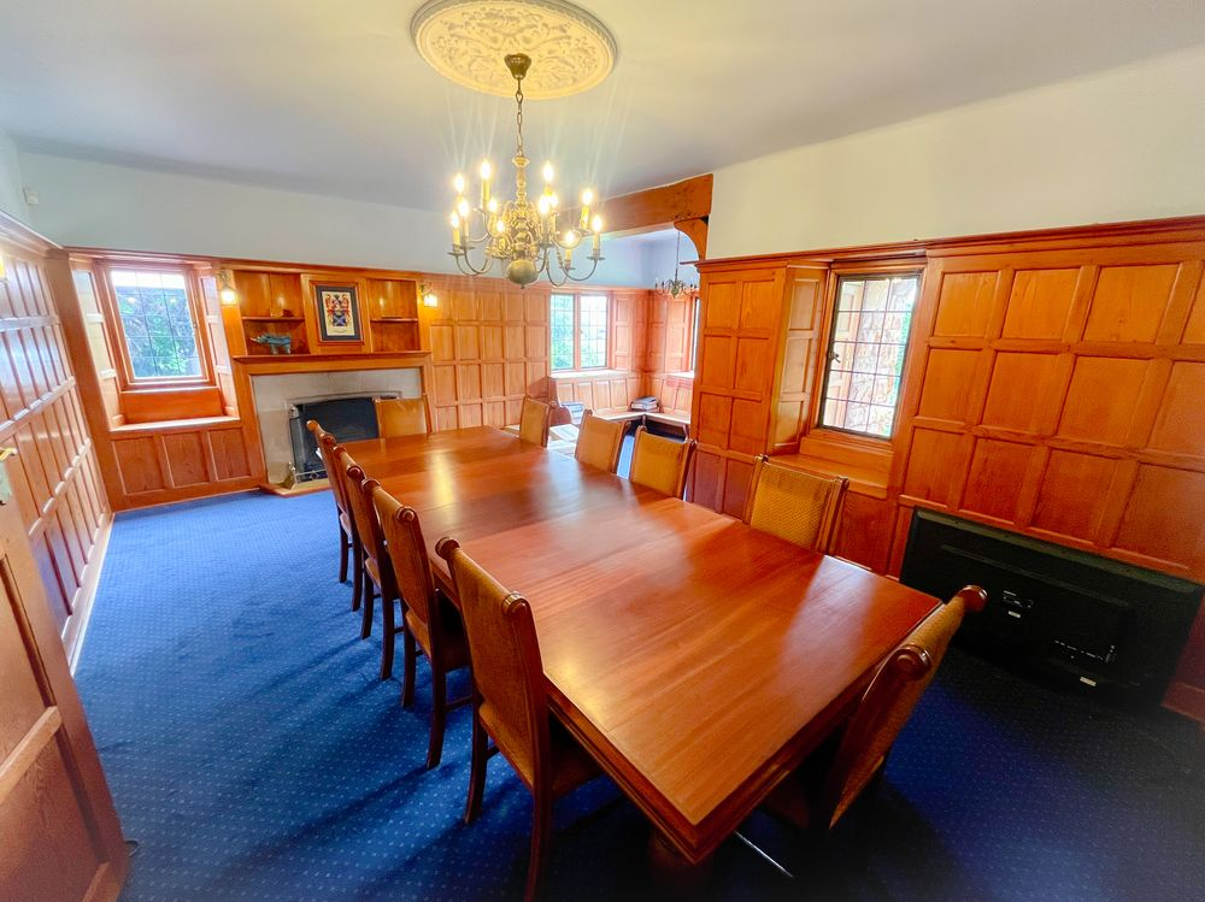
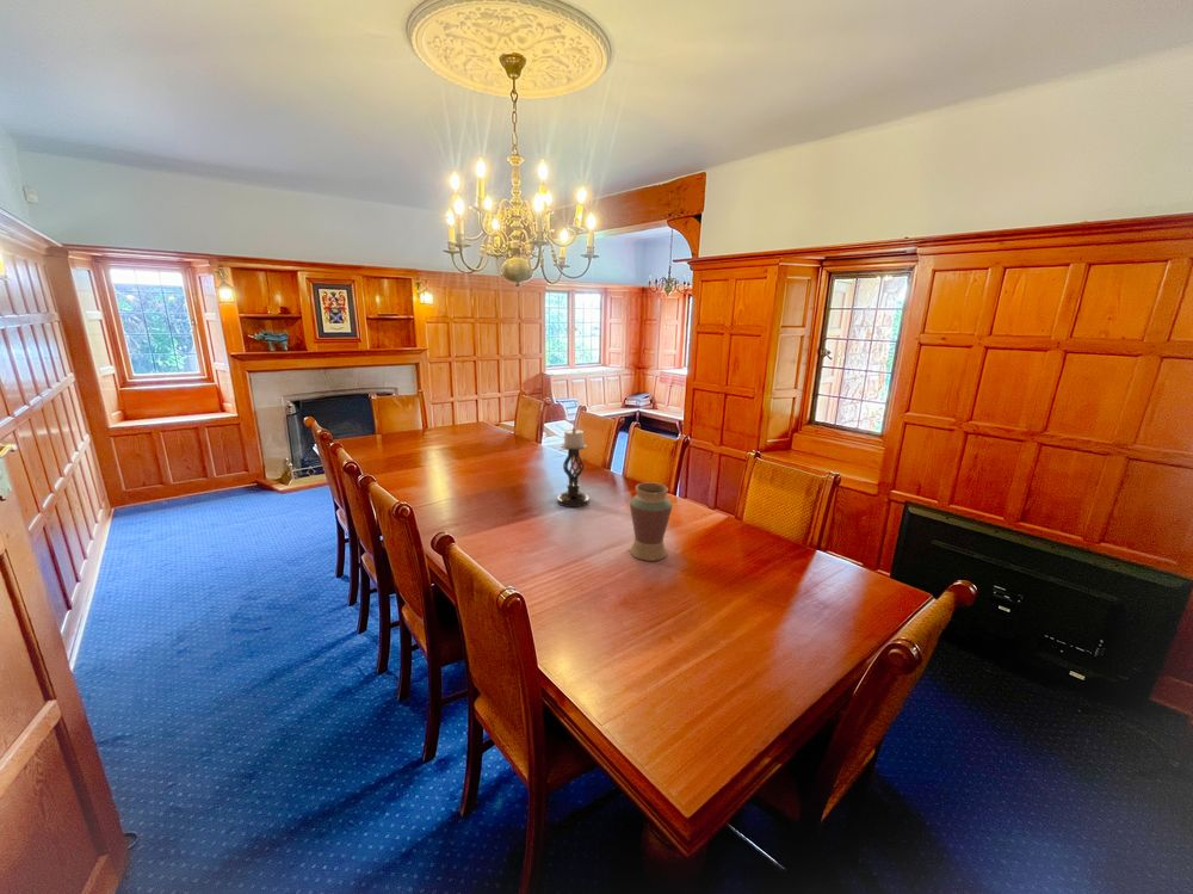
+ candle holder (573, 466)
+ vase (649, 519)
